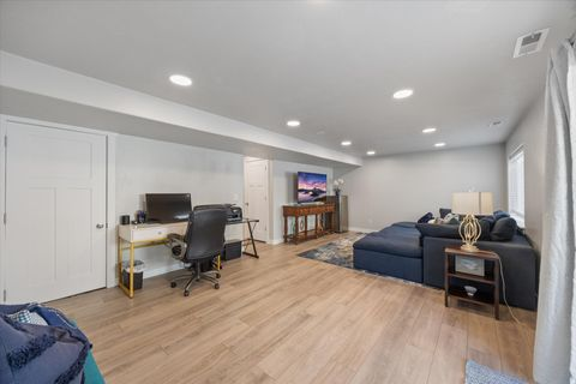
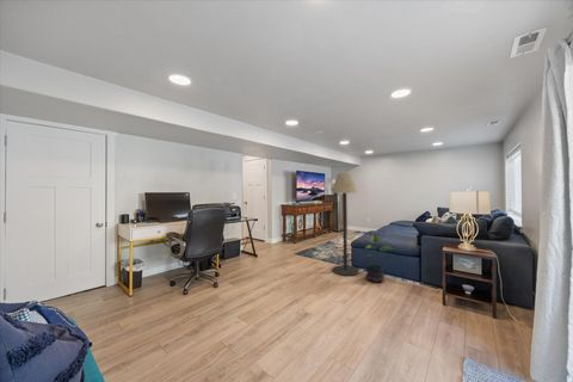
+ floor lamp (344, 222)
+ potted plant (376, 258)
